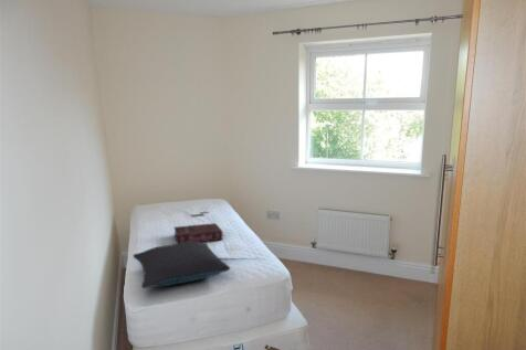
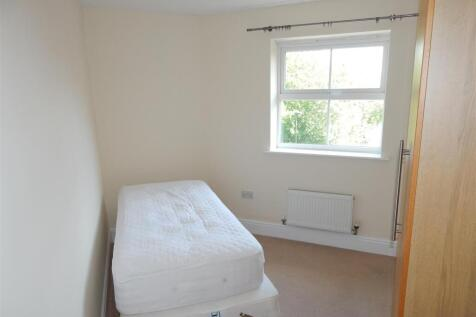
- pillow (179, 262)
- book (197, 226)
